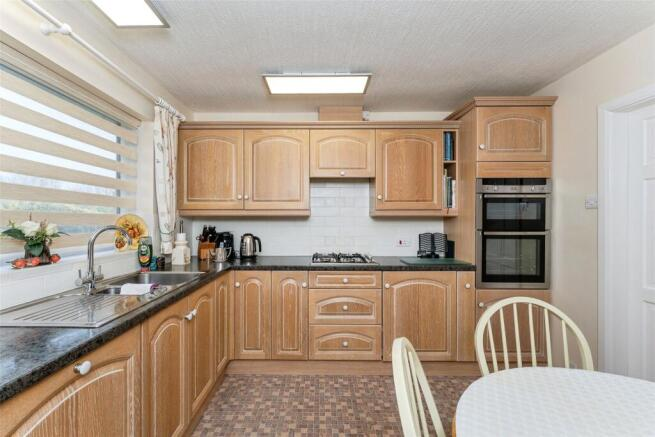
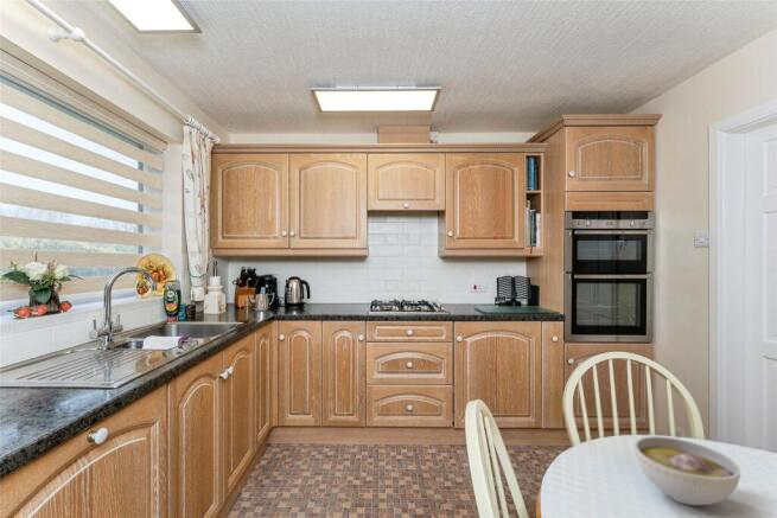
+ bowl (683, 475)
